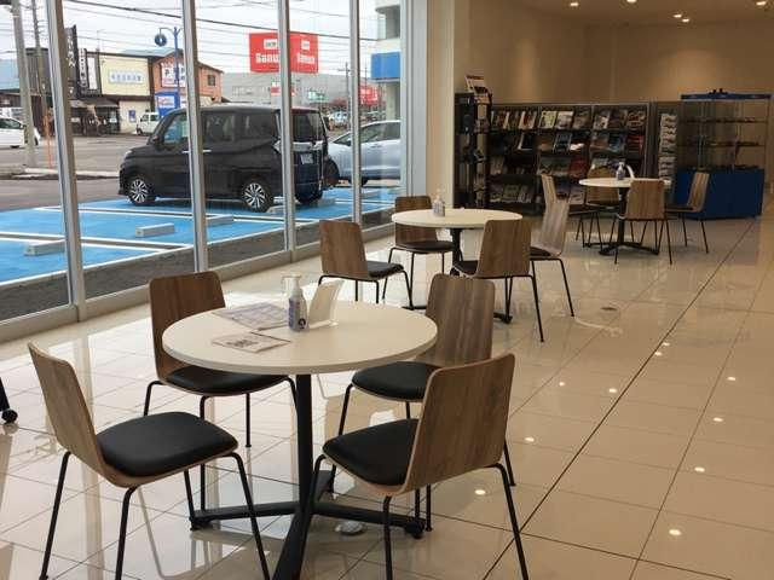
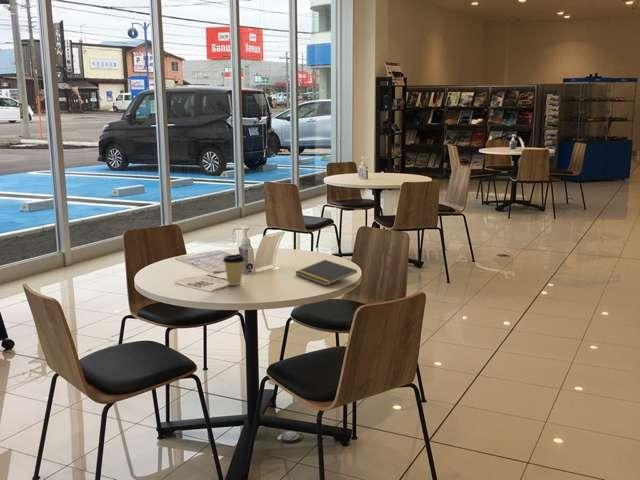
+ coffee cup (234, 269)
+ notepad (325, 272)
